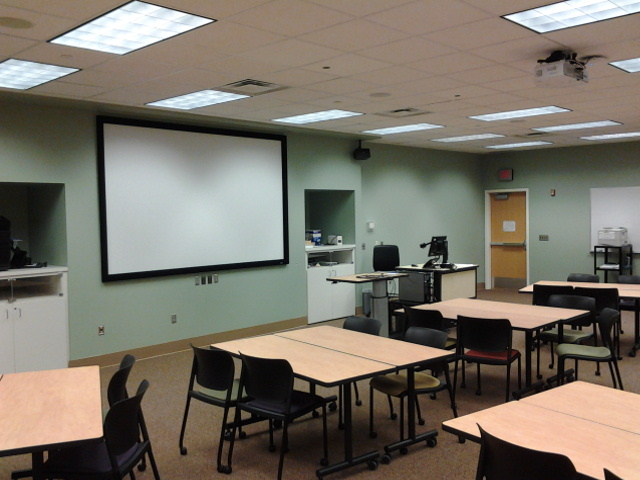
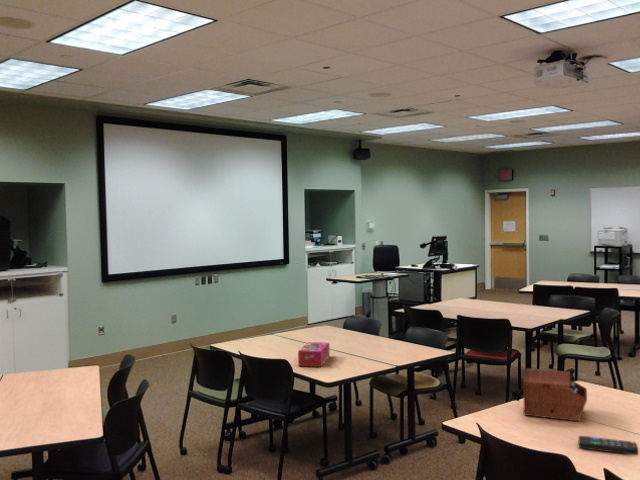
+ sewing box (555, 393)
+ remote control (607, 444)
+ tissue box (314, 353)
